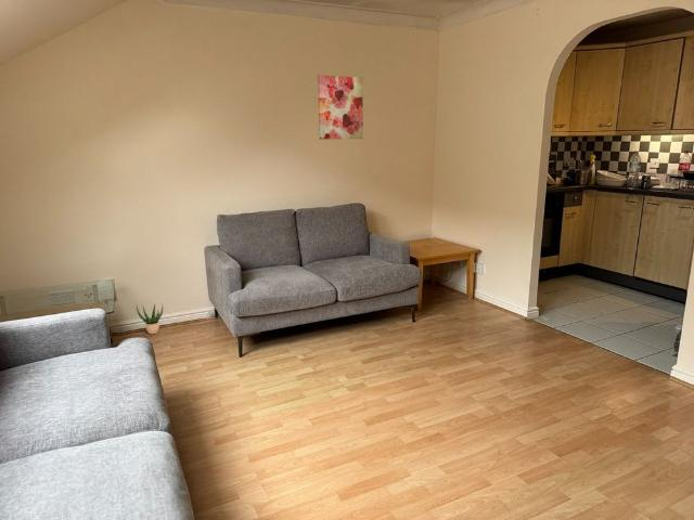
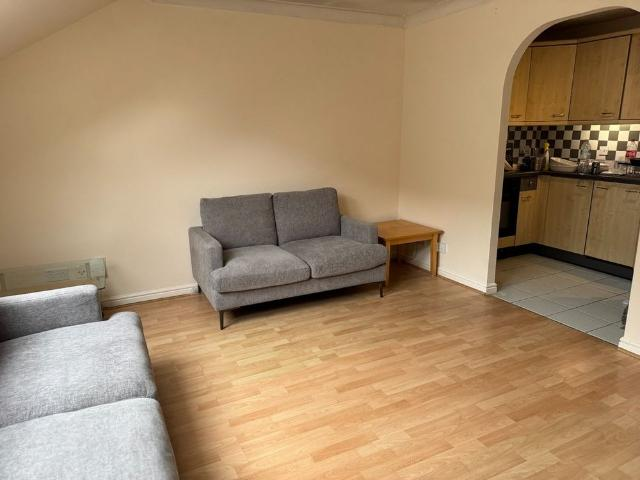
- potted plant (151, 317)
- wall art (340, 107)
